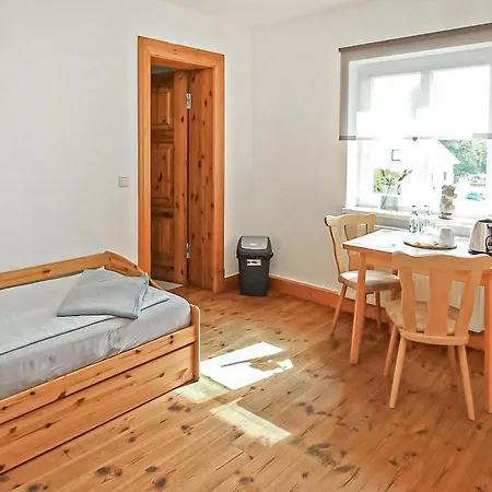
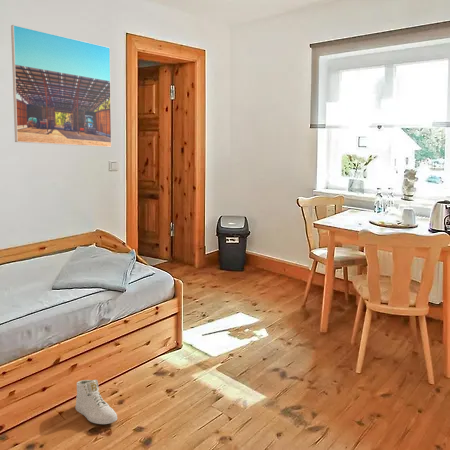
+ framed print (65, 91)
+ sneaker (94, 399)
